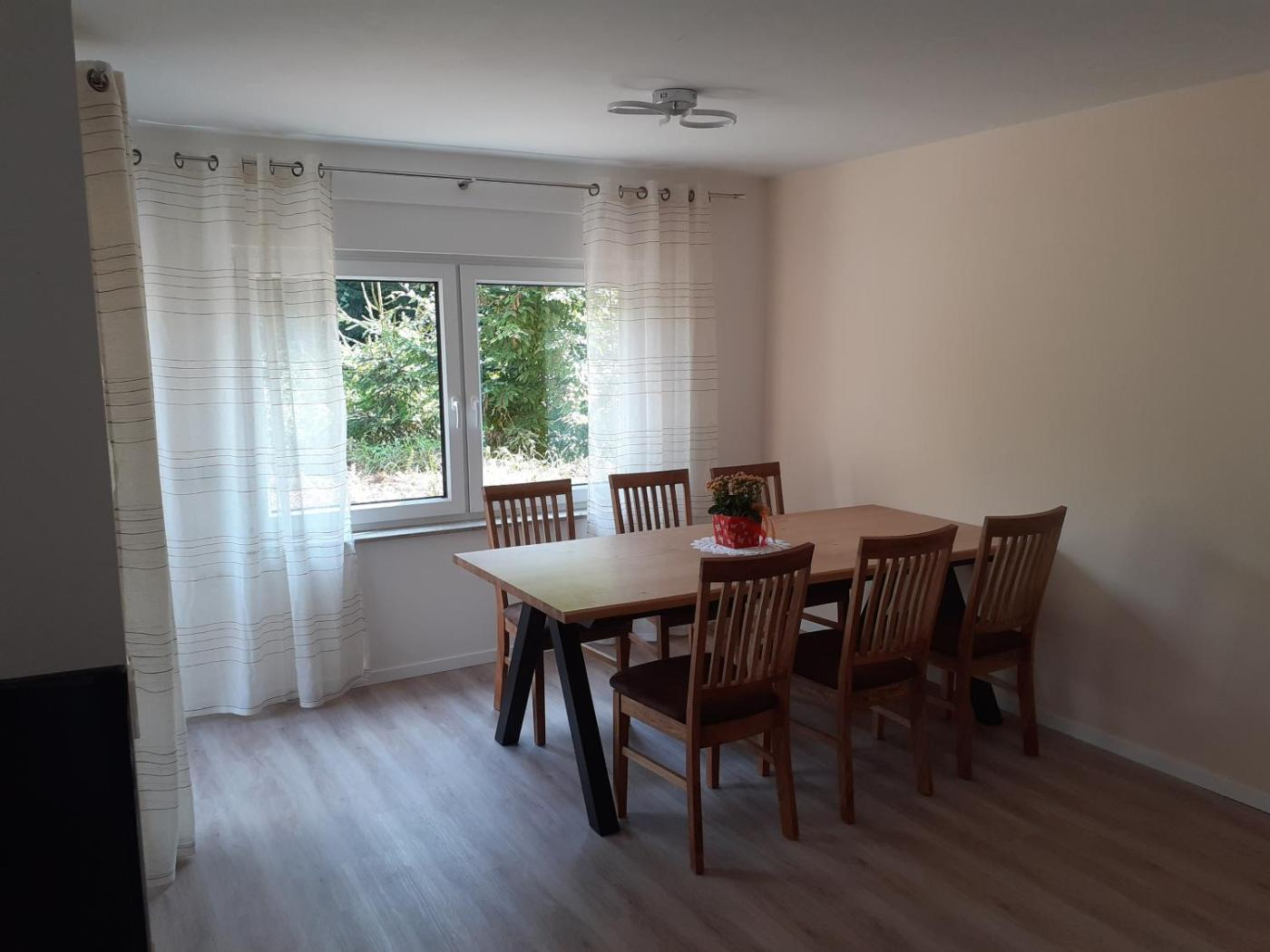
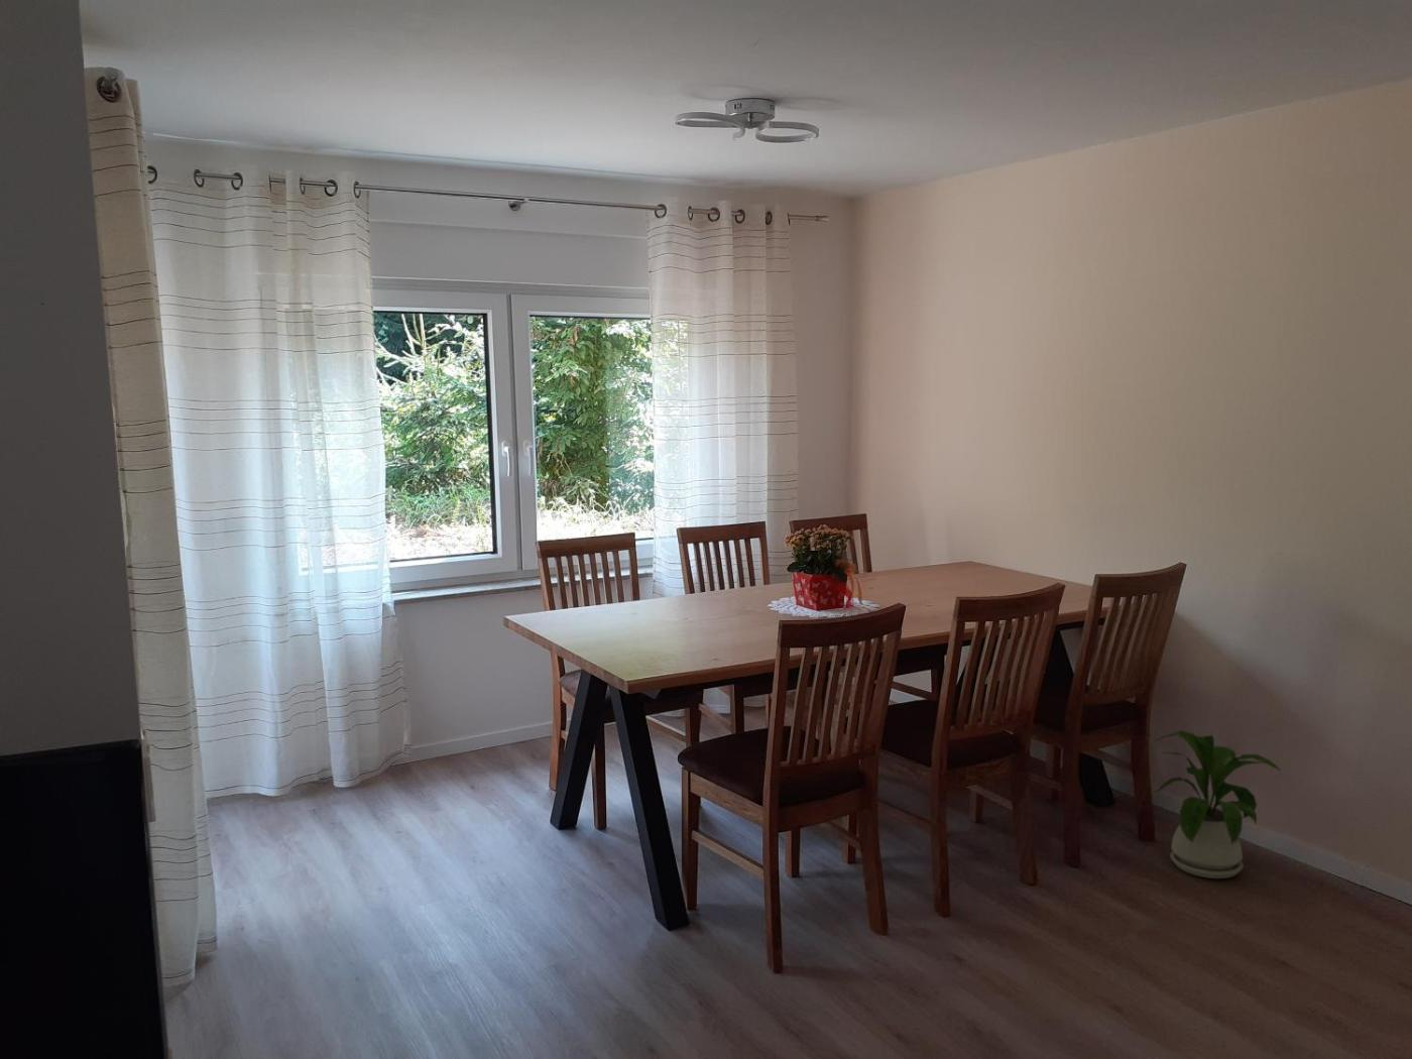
+ house plant (1221, 794)
